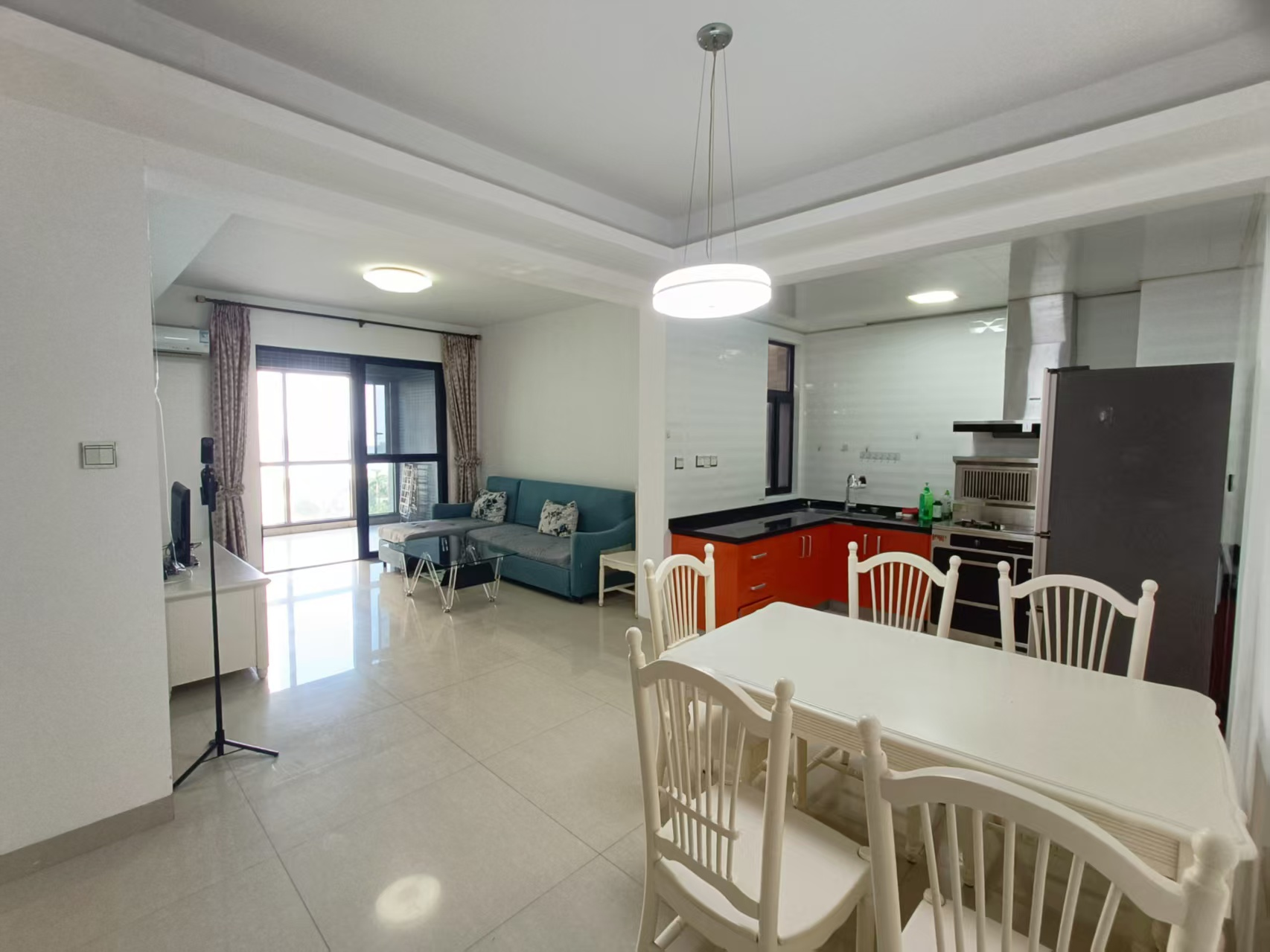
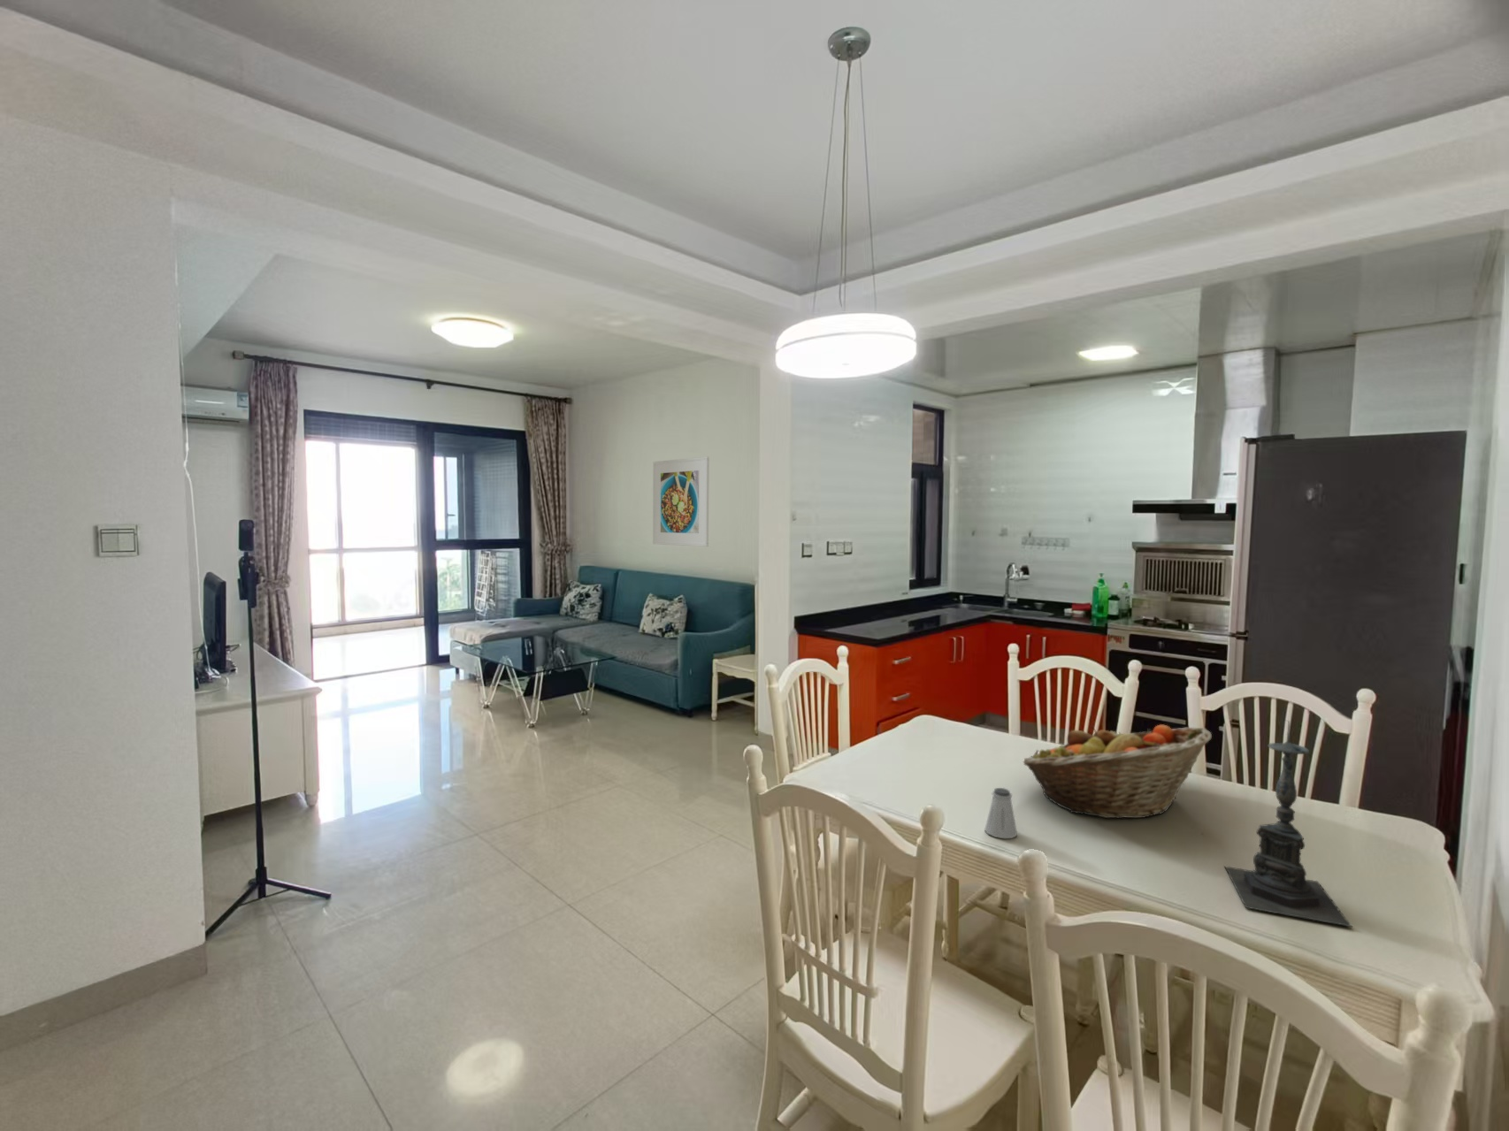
+ fruit basket (1116, 760)
+ saltshaker (1002, 811)
+ candle holder (1288, 808)
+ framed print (680, 503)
